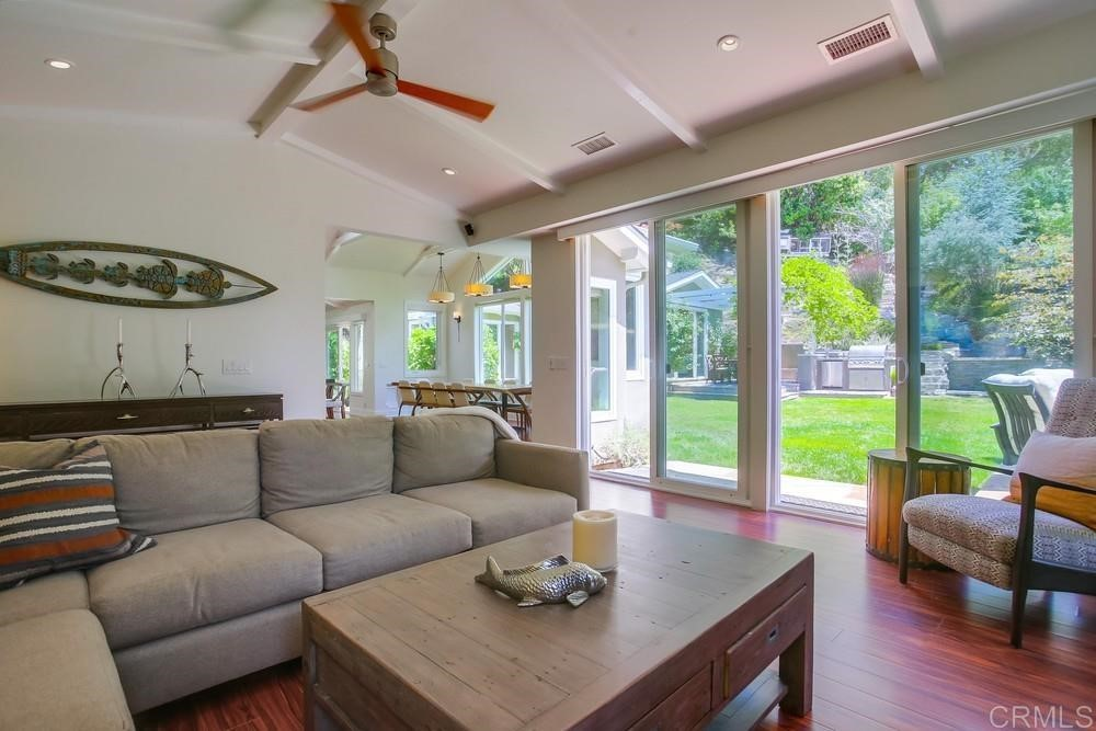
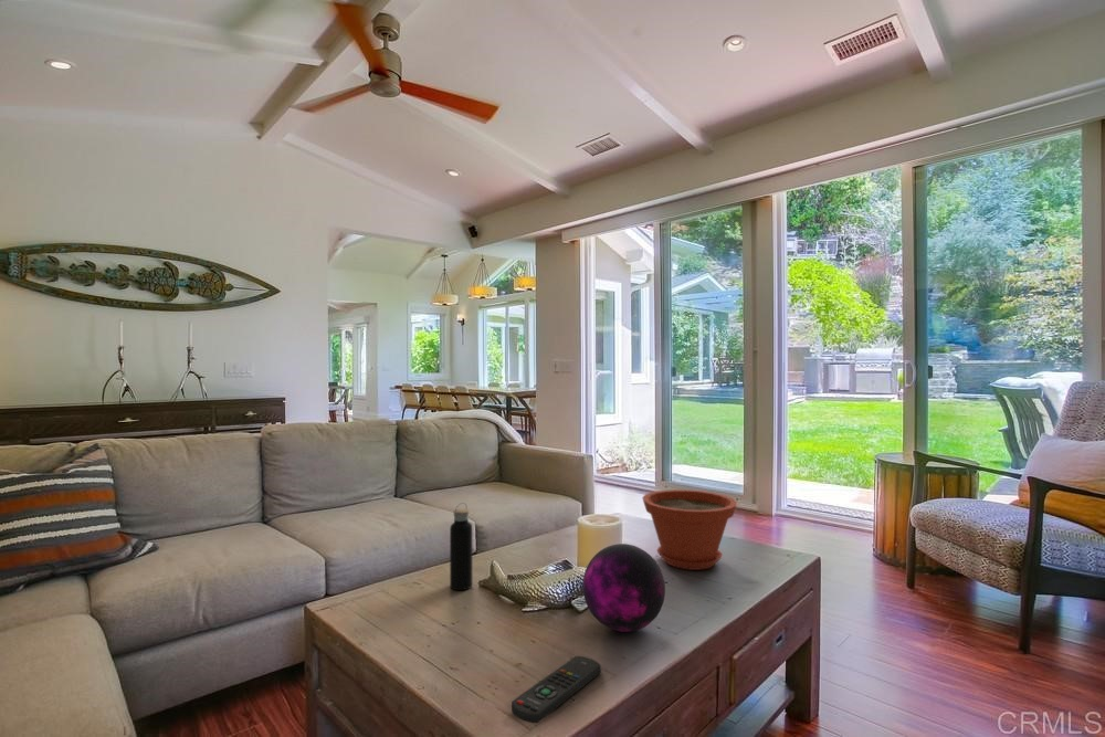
+ water bottle (461, 544)
+ plant pot (688, 529)
+ decorative orb (623, 586)
+ remote control (558, 685)
